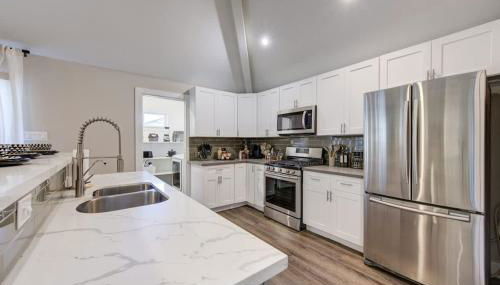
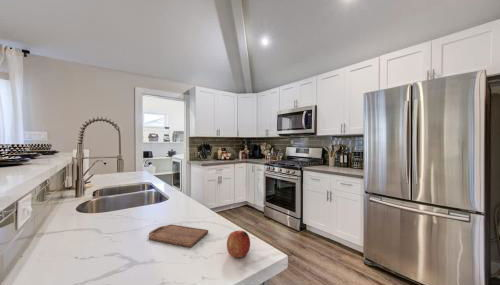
+ cutting board (176, 234)
+ fruit (238, 242)
